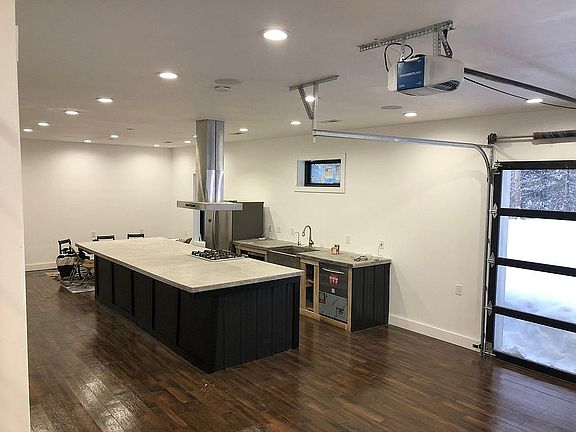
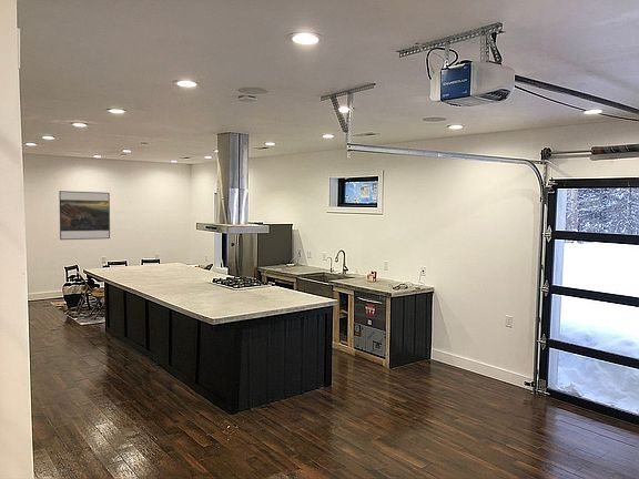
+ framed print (85, 215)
